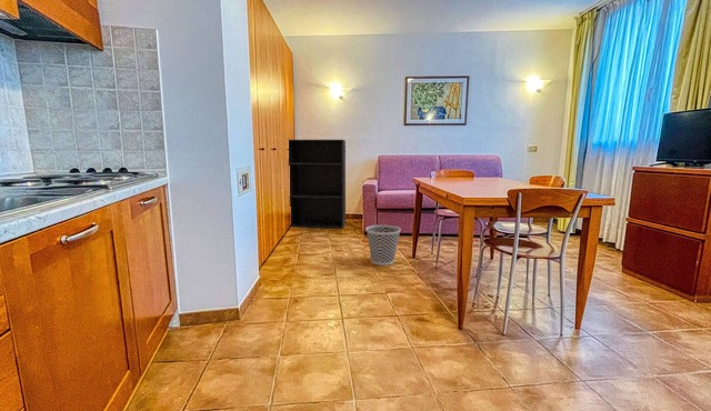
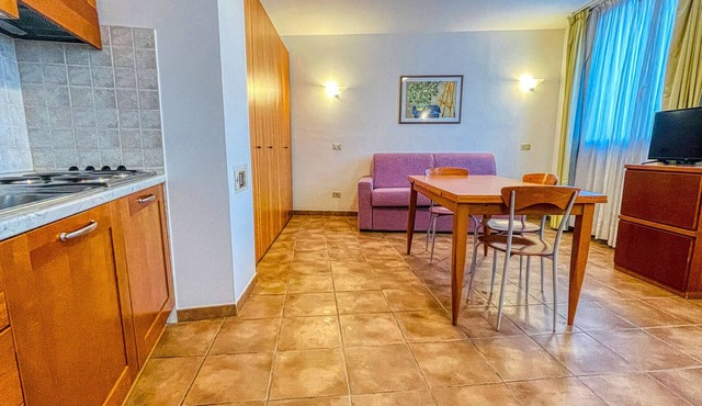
- bookshelf (318, 182)
- wastebasket (382, 244)
